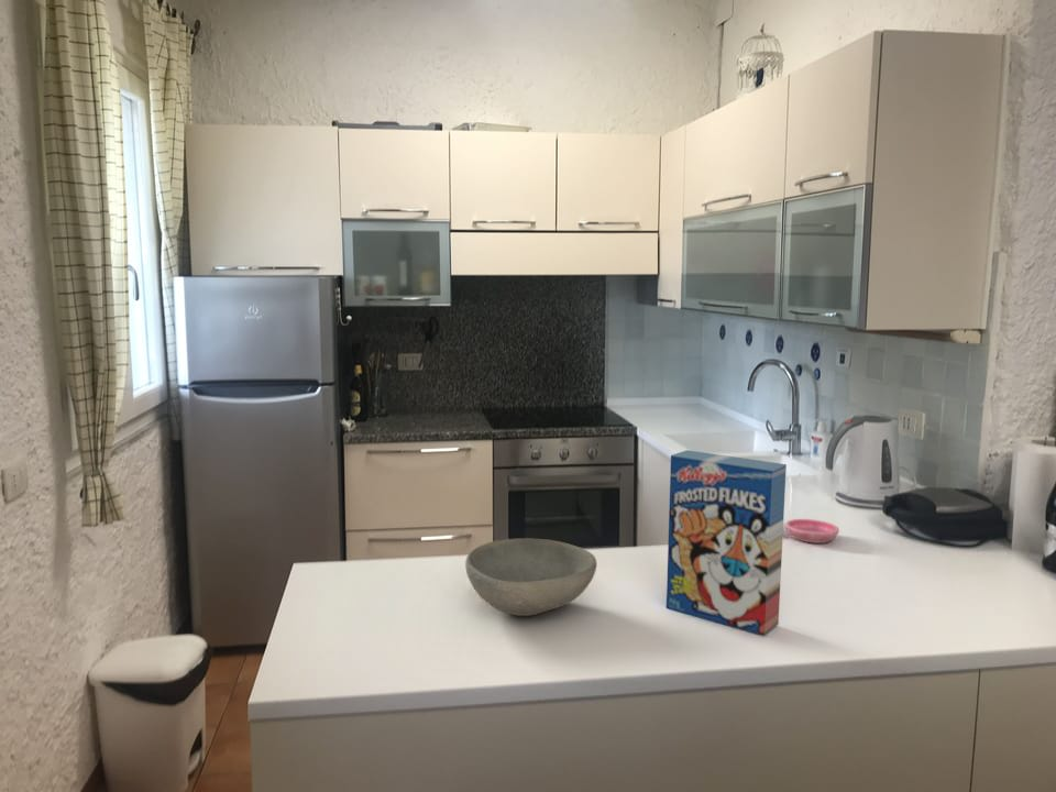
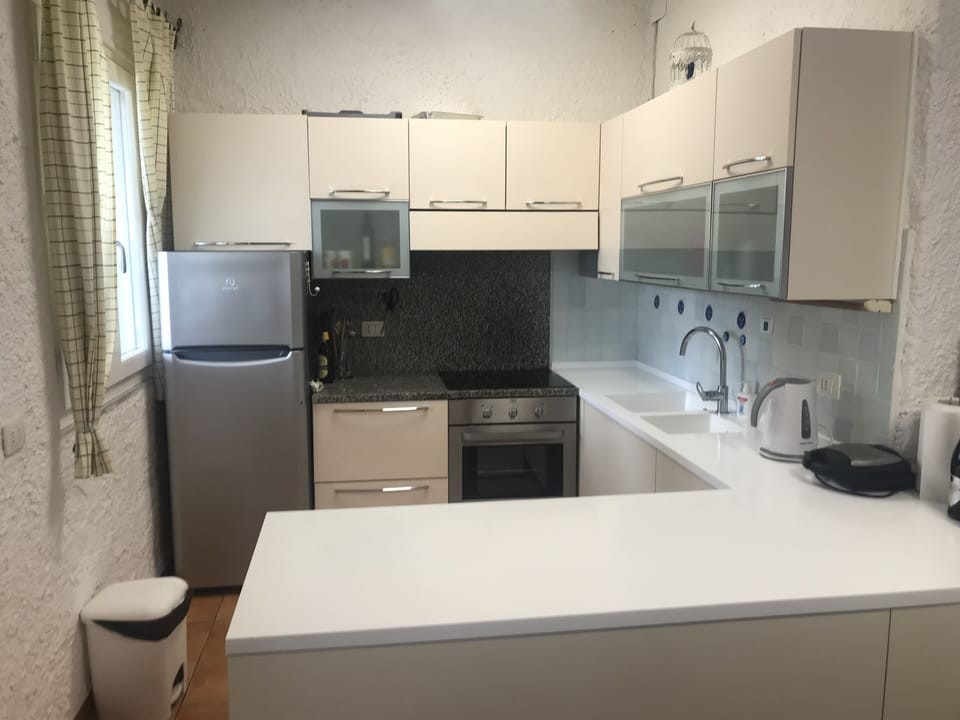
- cereal box (724, 538)
- saucer (811, 531)
- bowl (530, 582)
